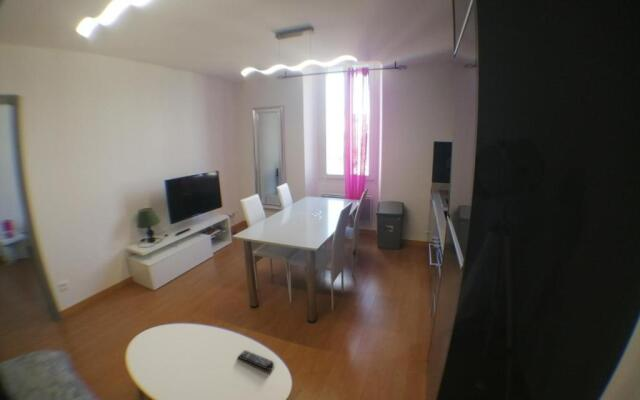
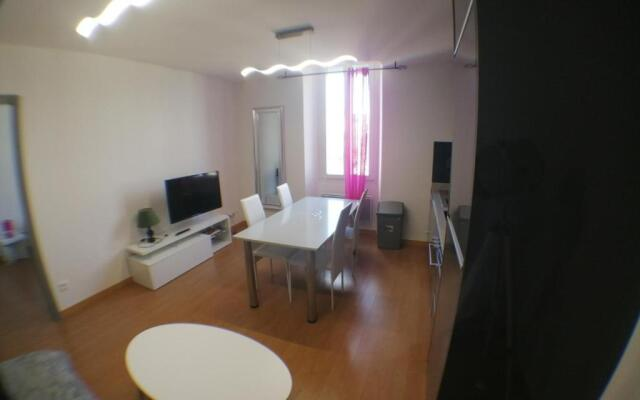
- remote control (255, 360)
